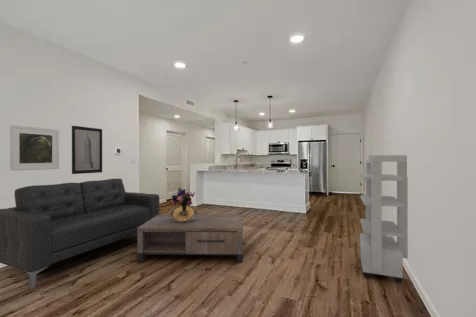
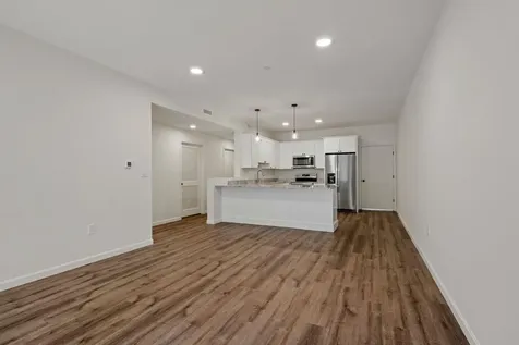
- sofa (89, 216)
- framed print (36, 148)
- wall art (87, 150)
- bouquet (183, 203)
- coffee table (195, 236)
- storage cabinet (381, 212)
